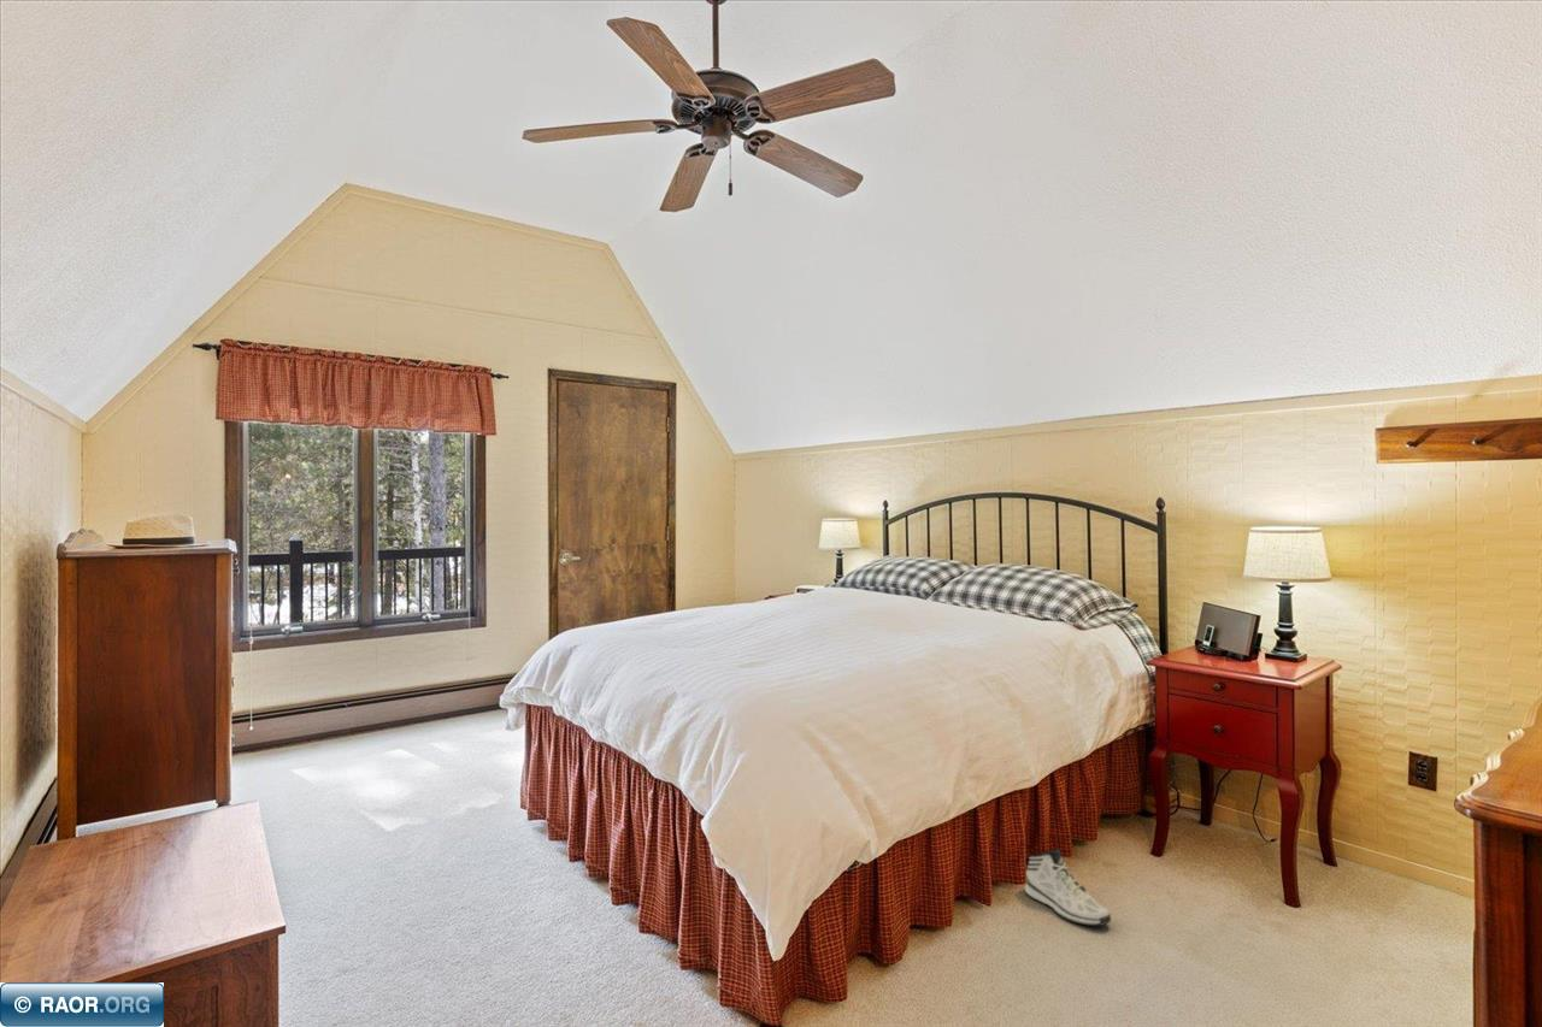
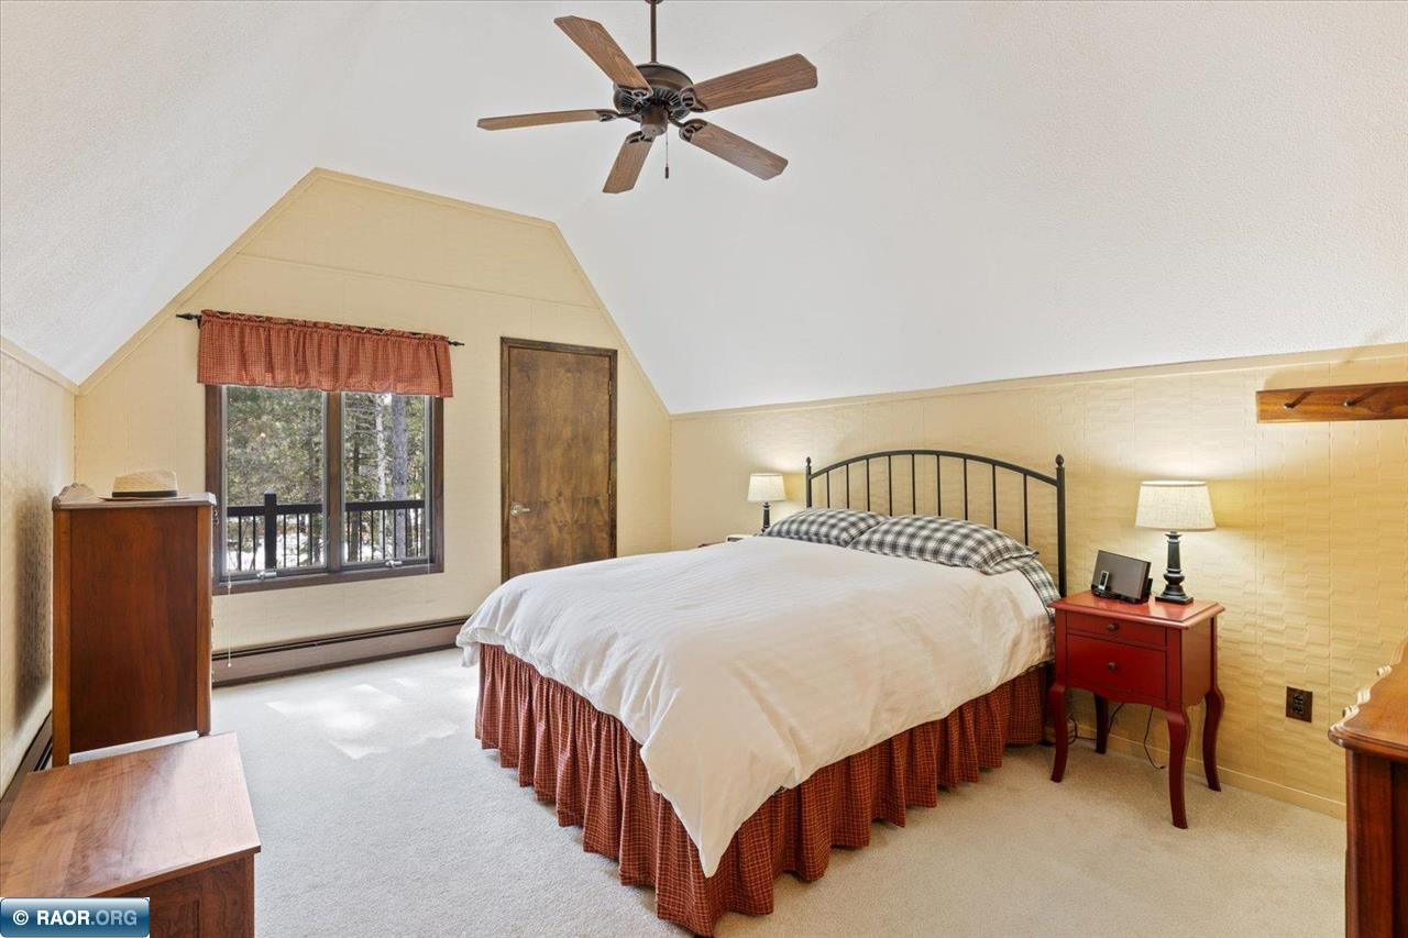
- sneaker (1065, 883)
